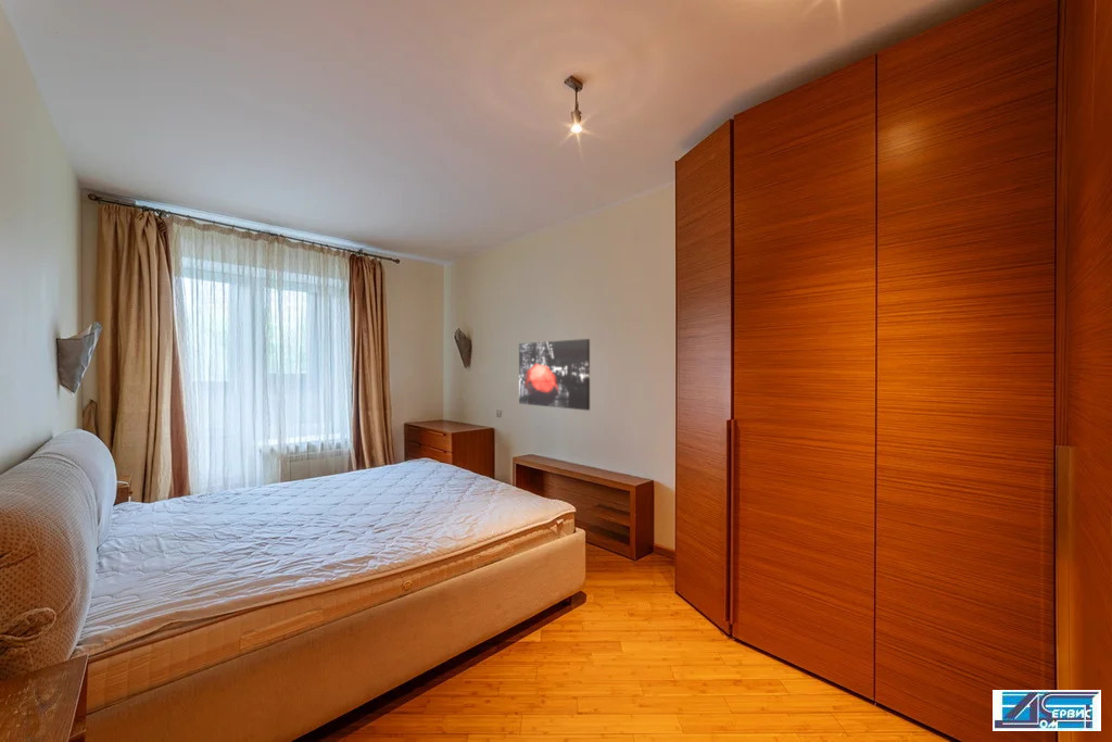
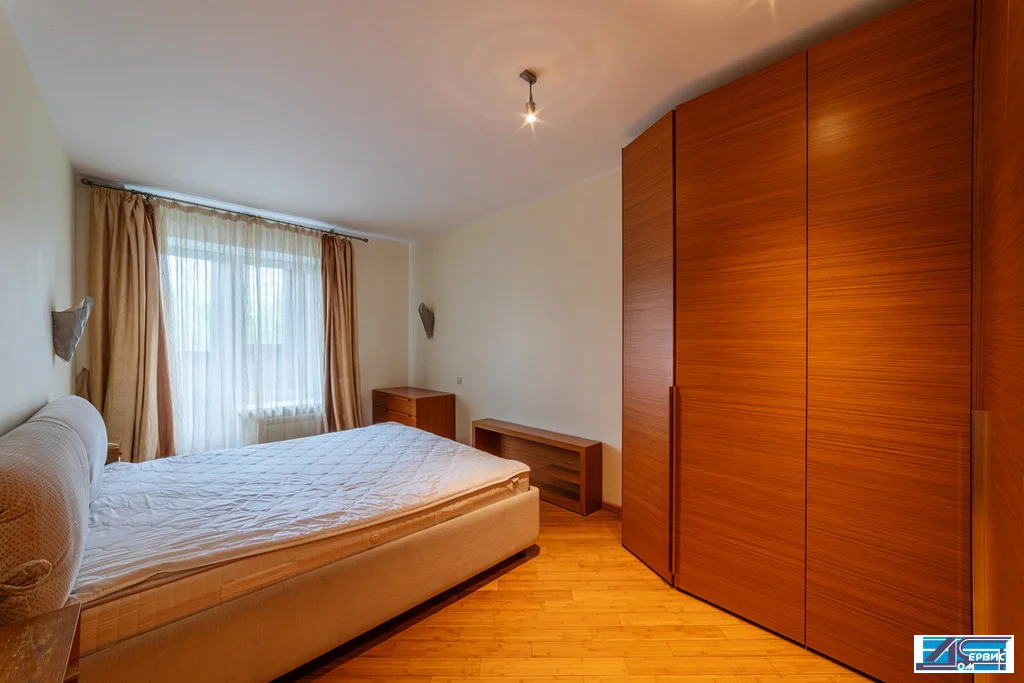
- wall art (551, 374)
